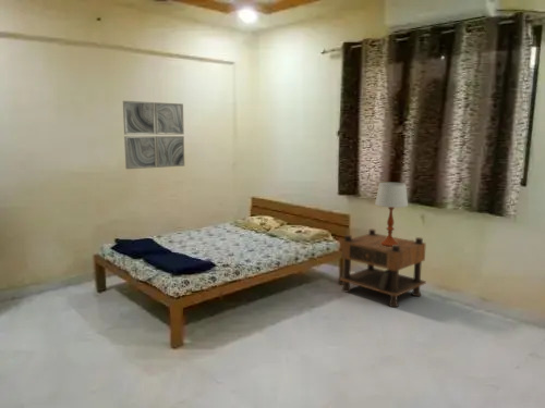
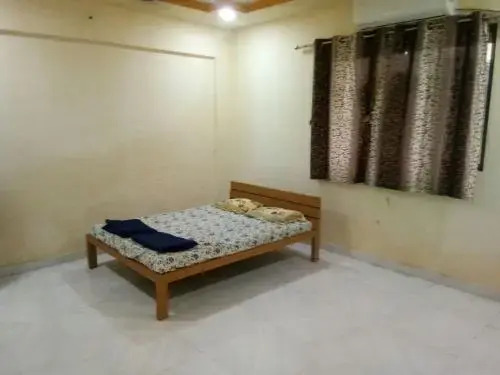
- wall art (155, 134)
- nightstand (383, 264)
- table lamp (390, 214)
